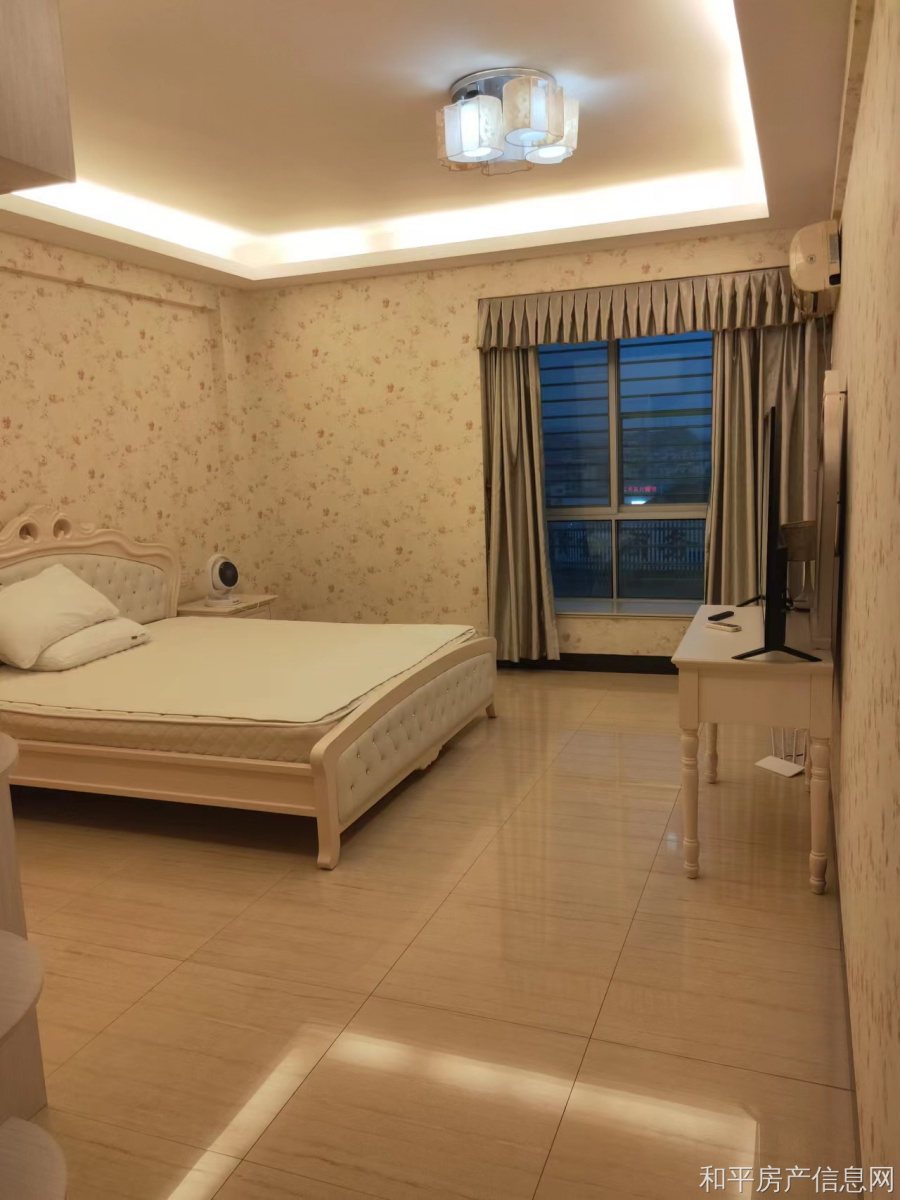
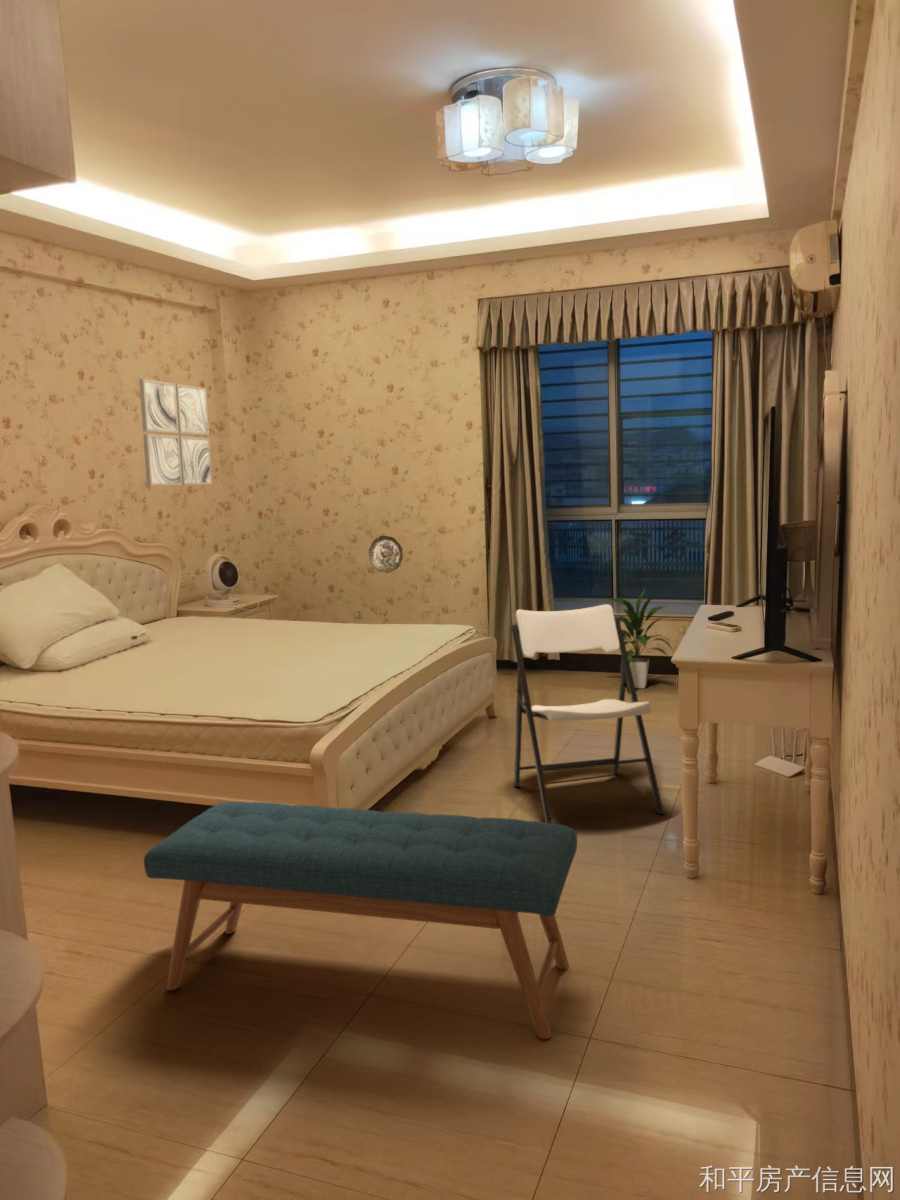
+ wall art (177, 433)
+ indoor plant (635, 637)
+ chair (582, 706)
+ bench (366, 903)
+ decorative plate (386, 554)
